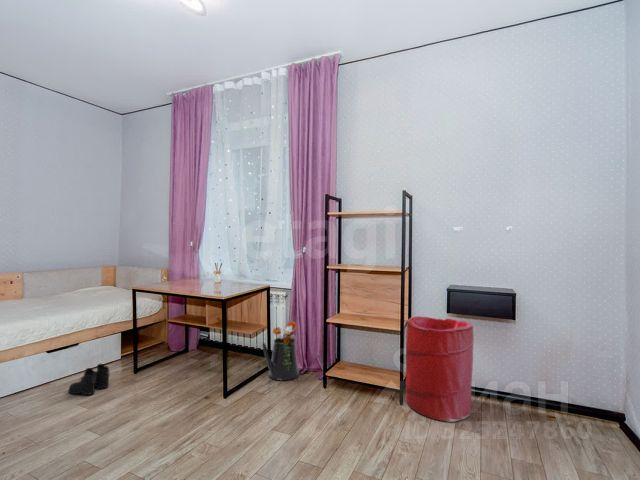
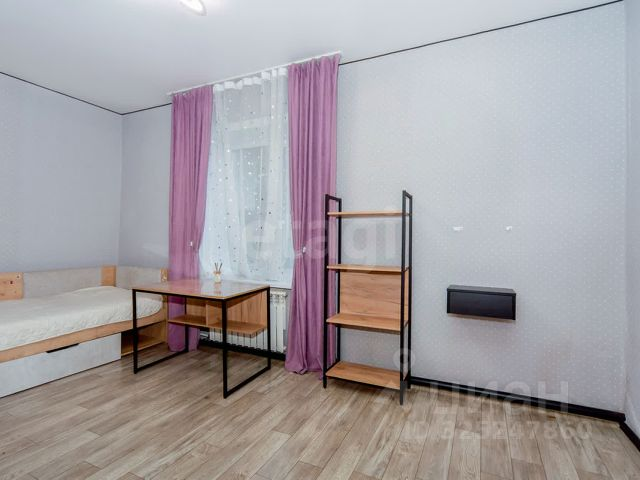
- watering can (283, 348)
- boots (89, 377)
- laundry hamper (438, 361)
